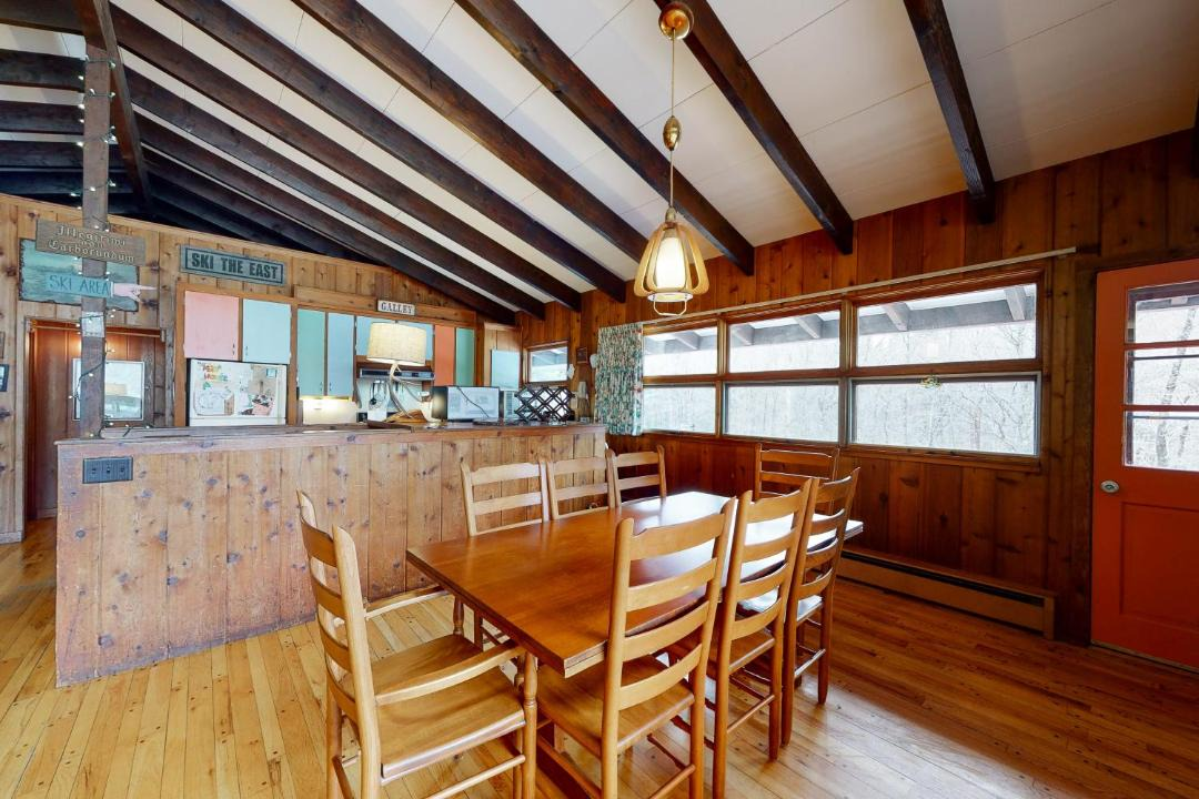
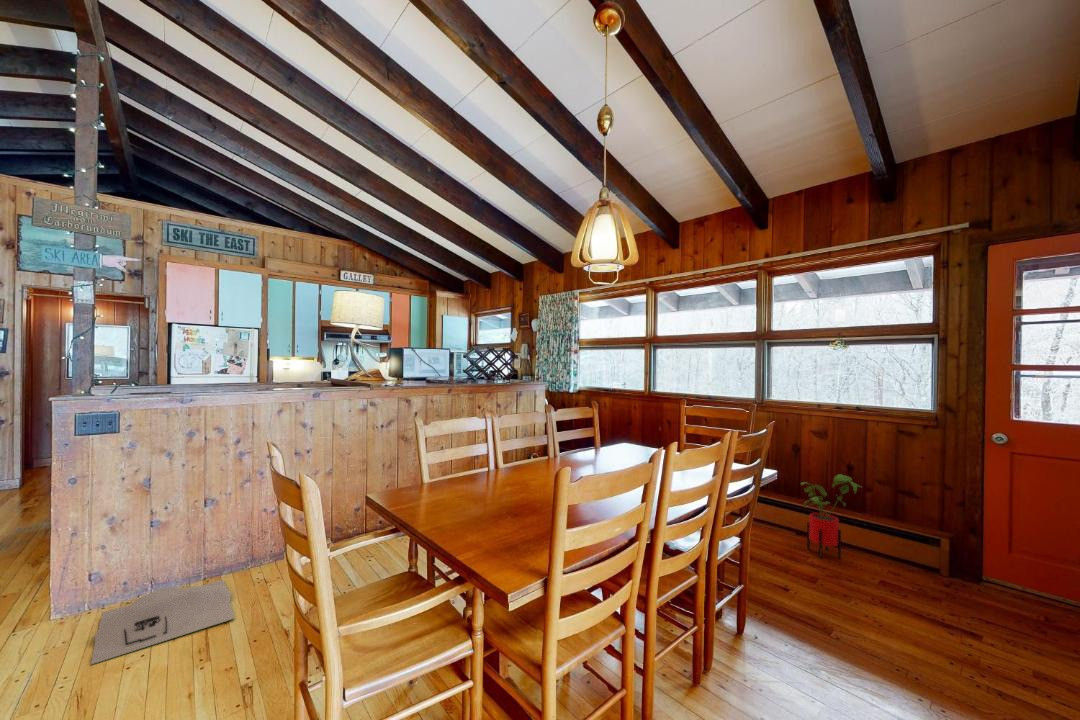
+ bag (168, 604)
+ house plant (827, 514)
